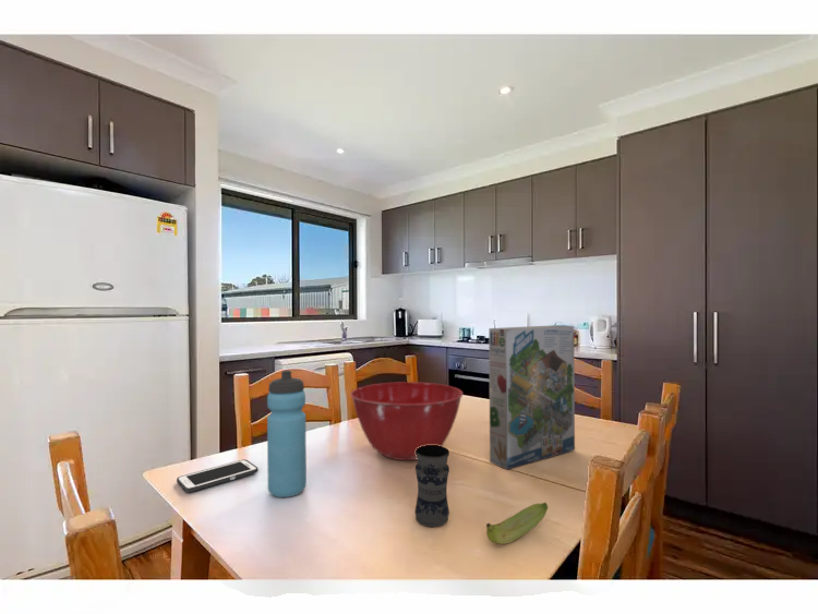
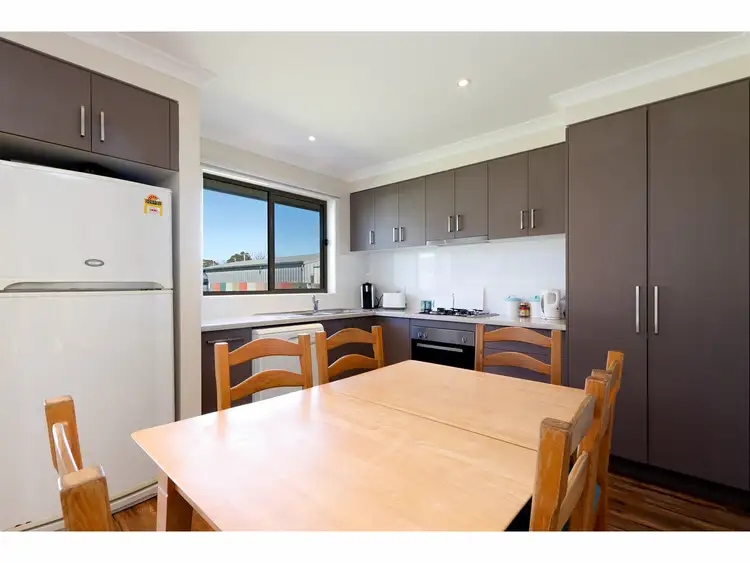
- water bottle (287, 430)
- jar (432, 484)
- banana (516, 522)
- cereal box (533, 390)
- cell phone (218, 474)
- mixing bowl (407, 420)
